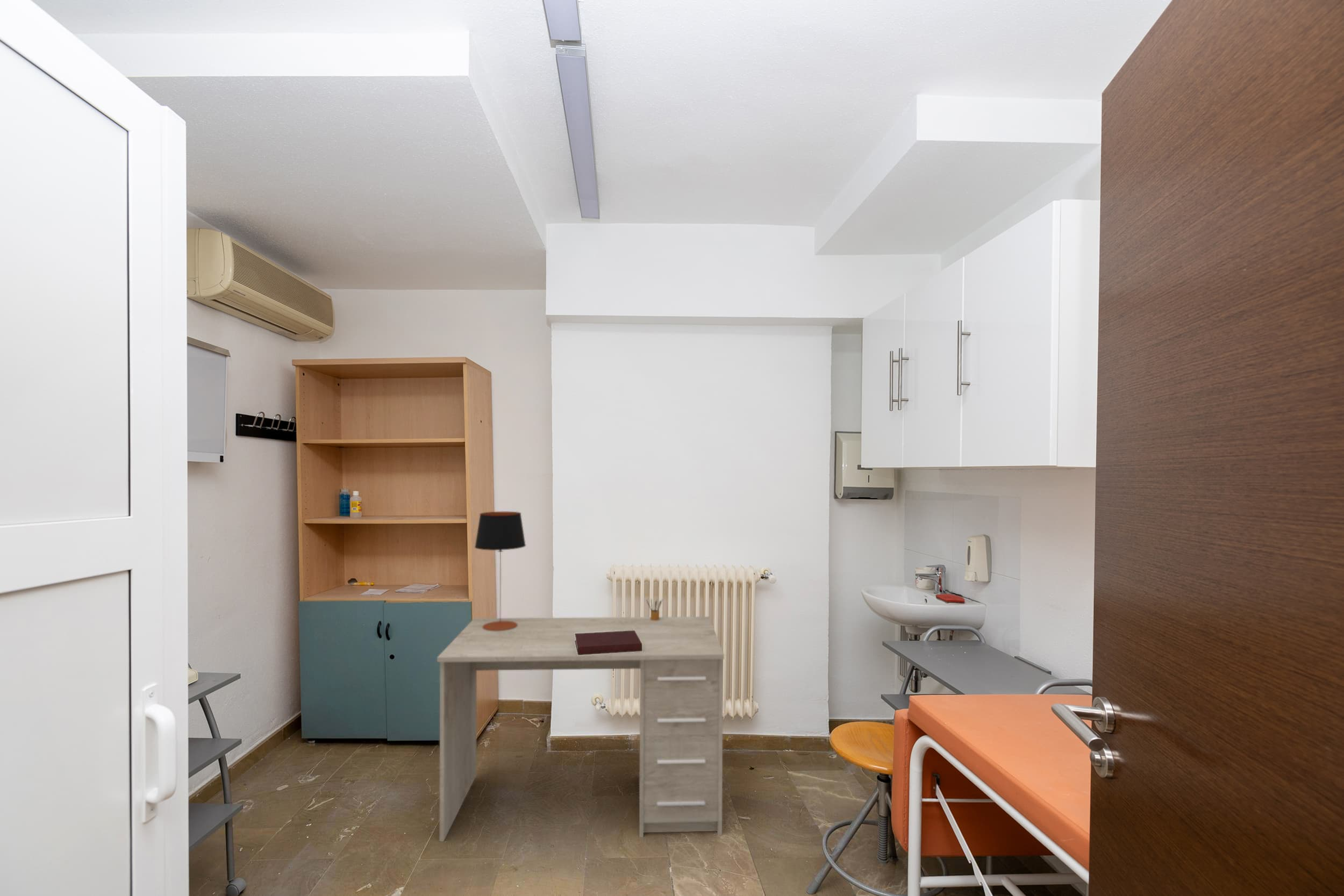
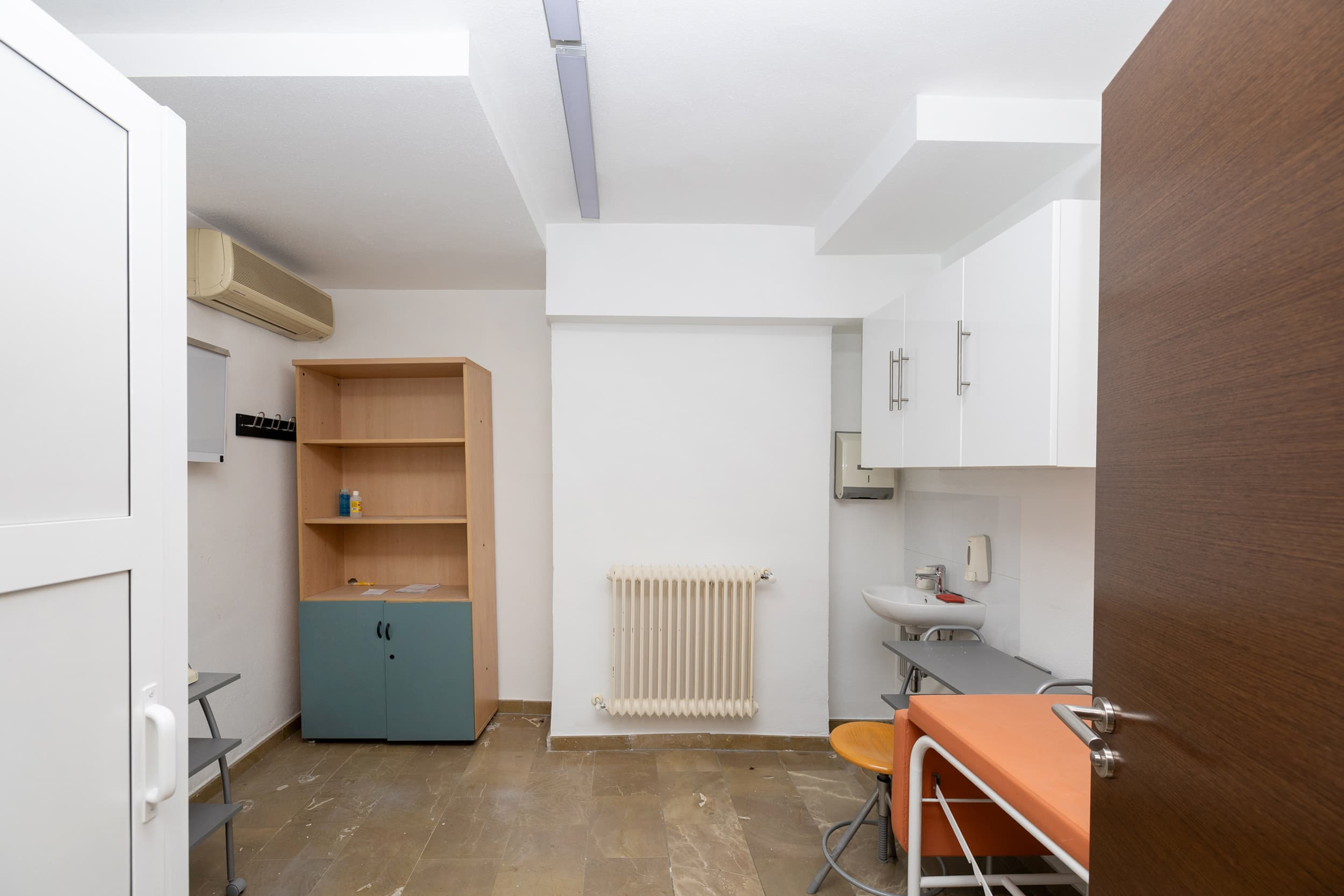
- notebook (607, 641)
- table lamp (500, 569)
- pencil box (655, 608)
- desk (581, 669)
